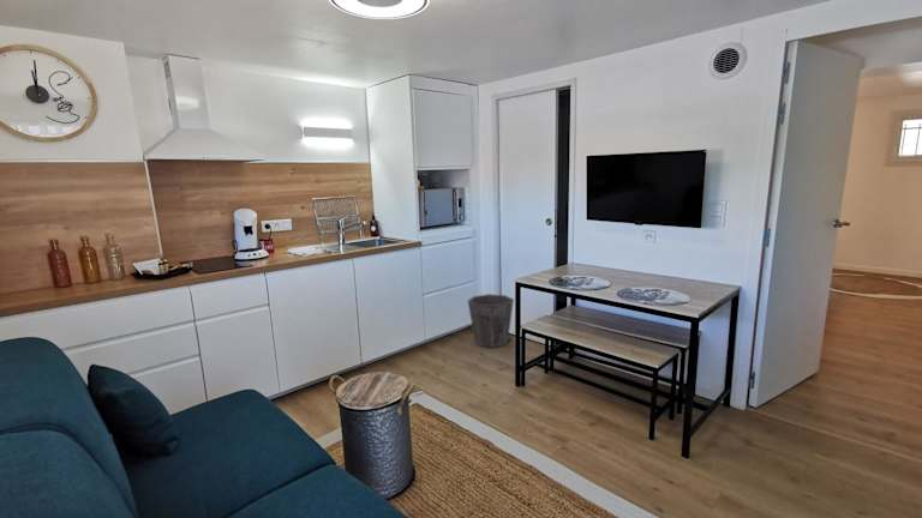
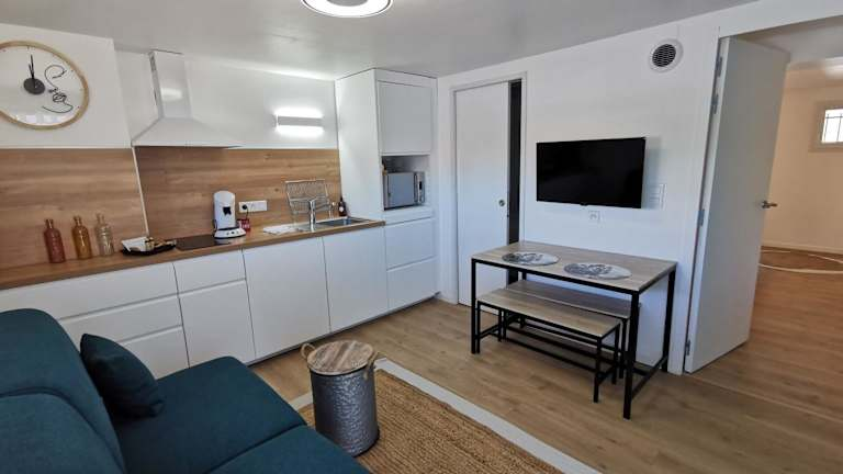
- waste bin (491, 320)
